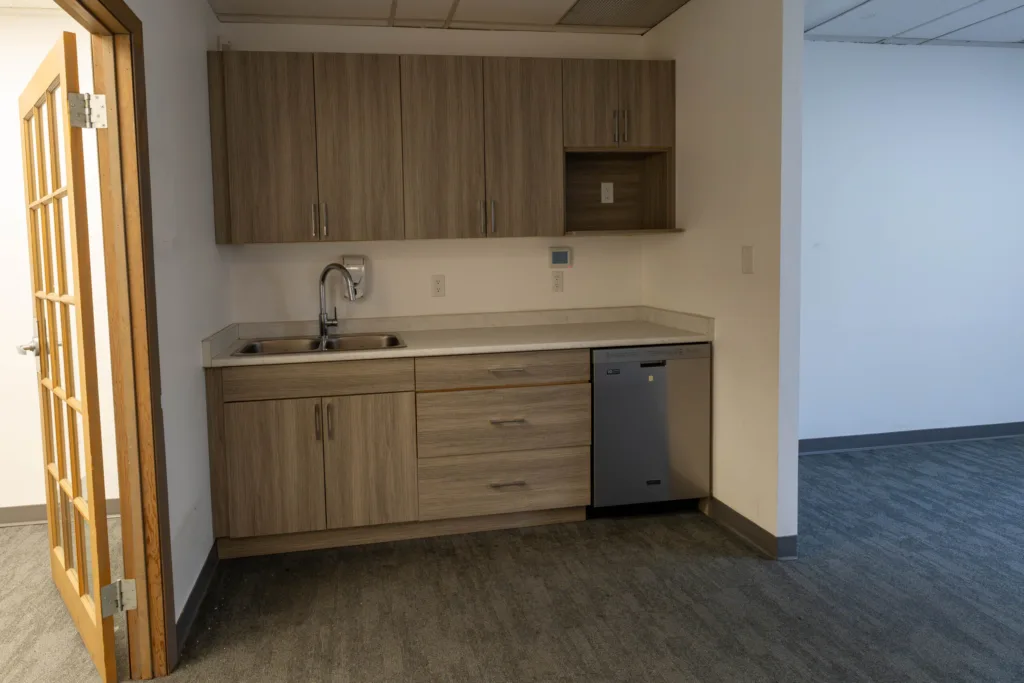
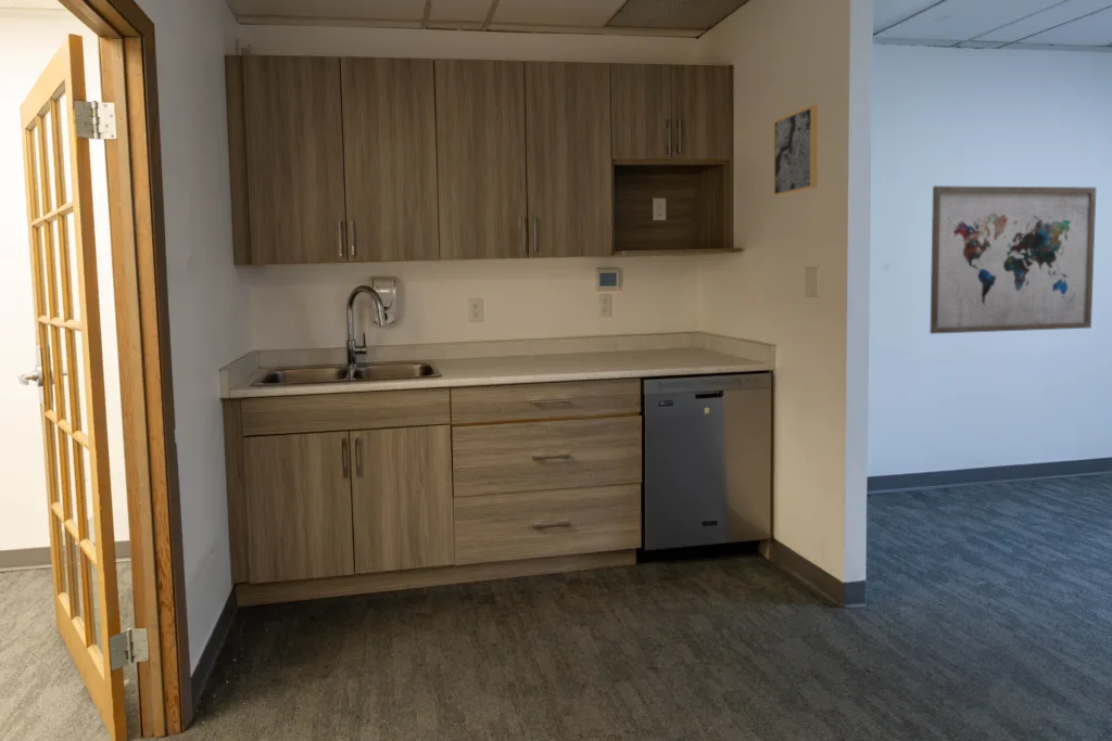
+ wall art (794, 152)
+ wall art (1014, 259)
